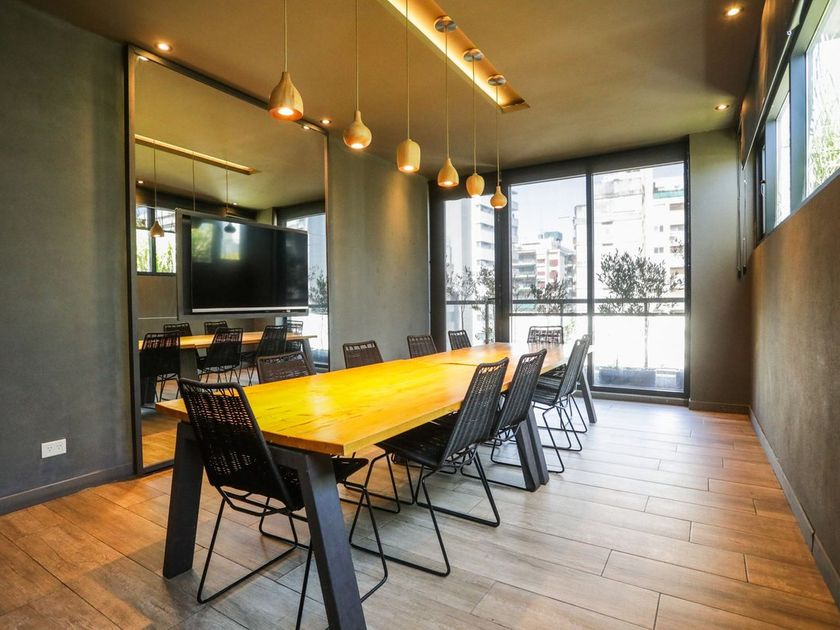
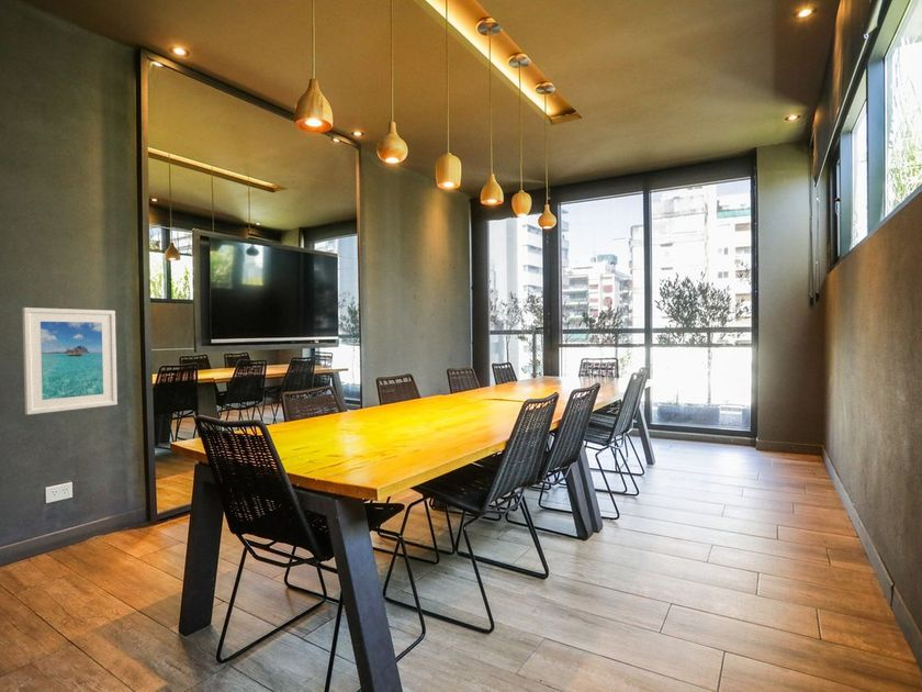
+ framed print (72, 359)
